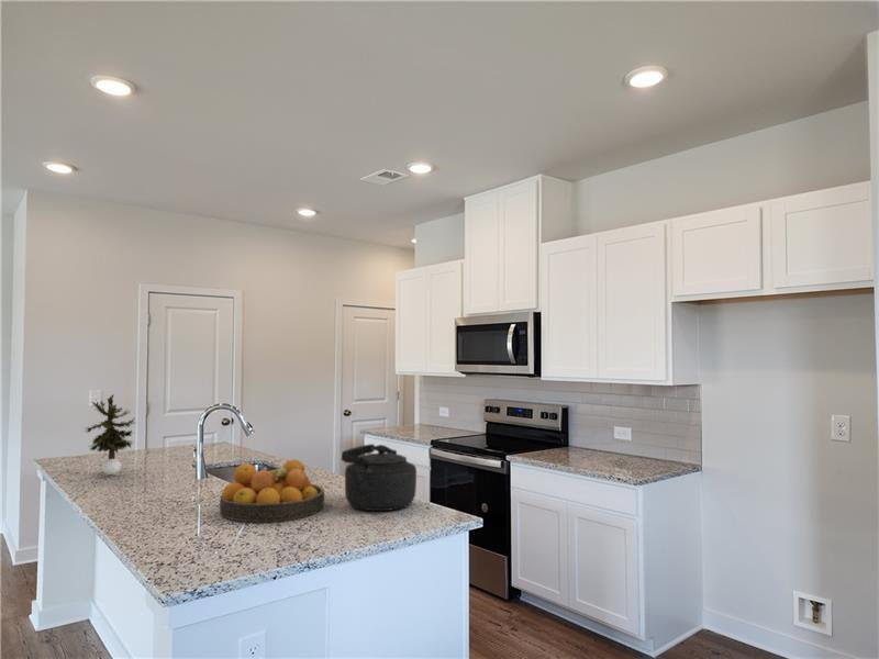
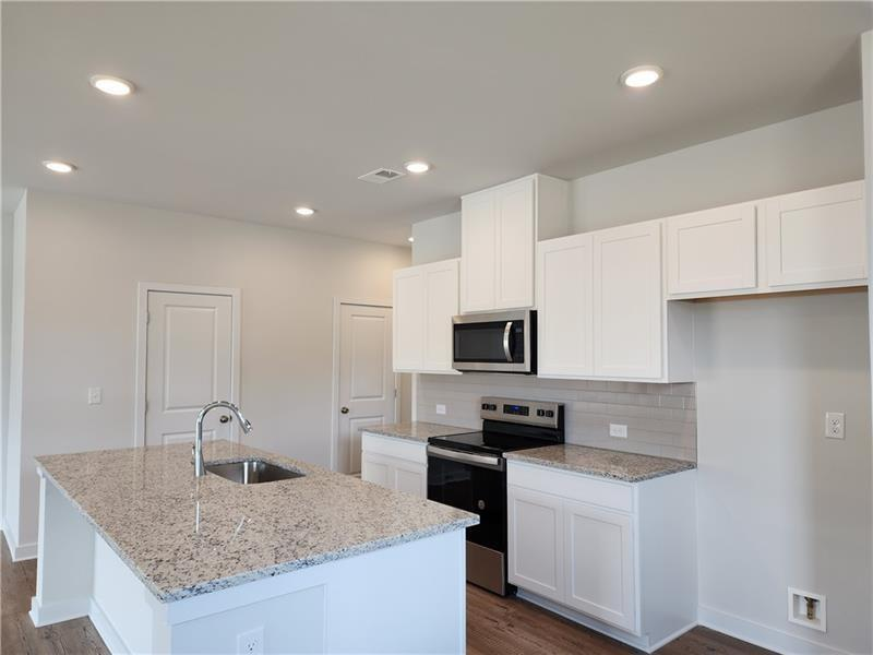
- fruit bowl (272, 485)
- kettle (378, 476)
- potted plant (109, 433)
